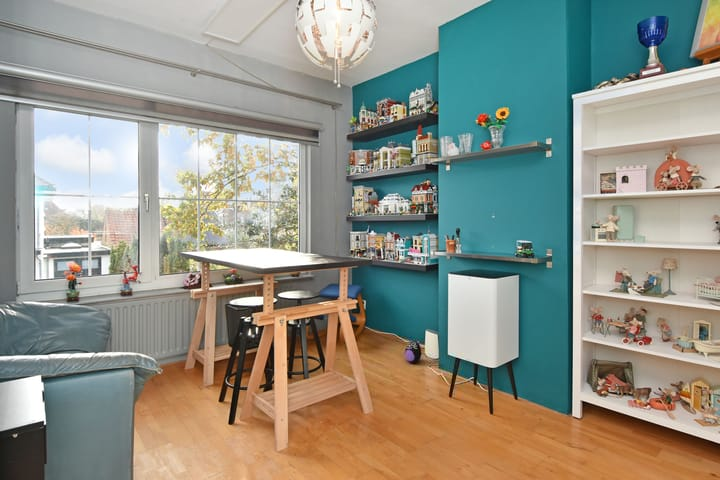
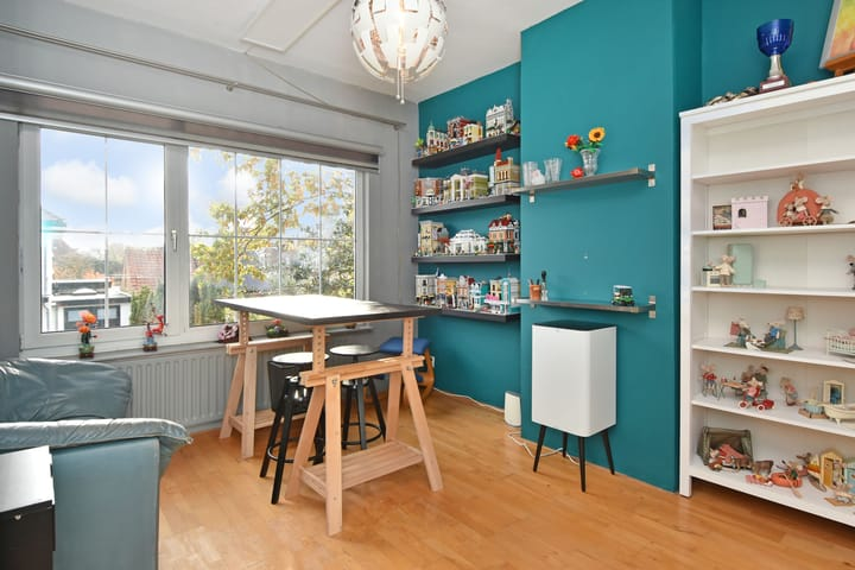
- plush toy (414, 350)
